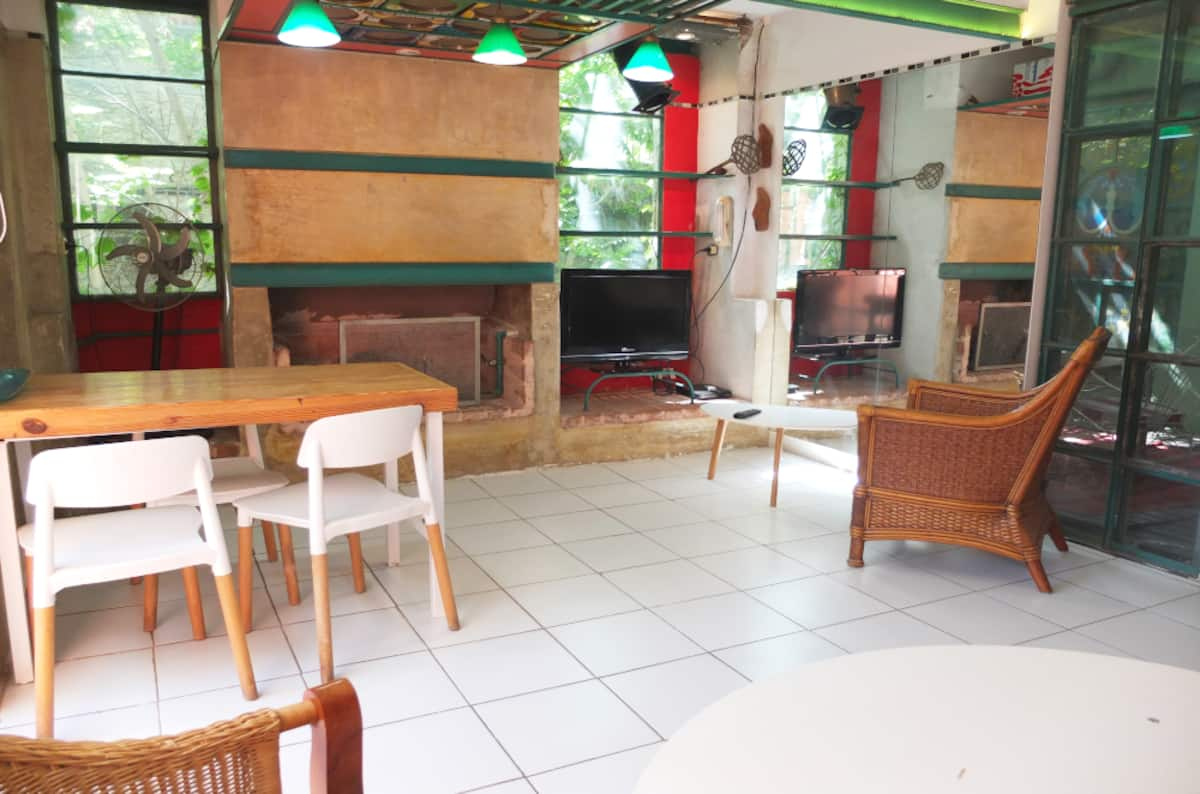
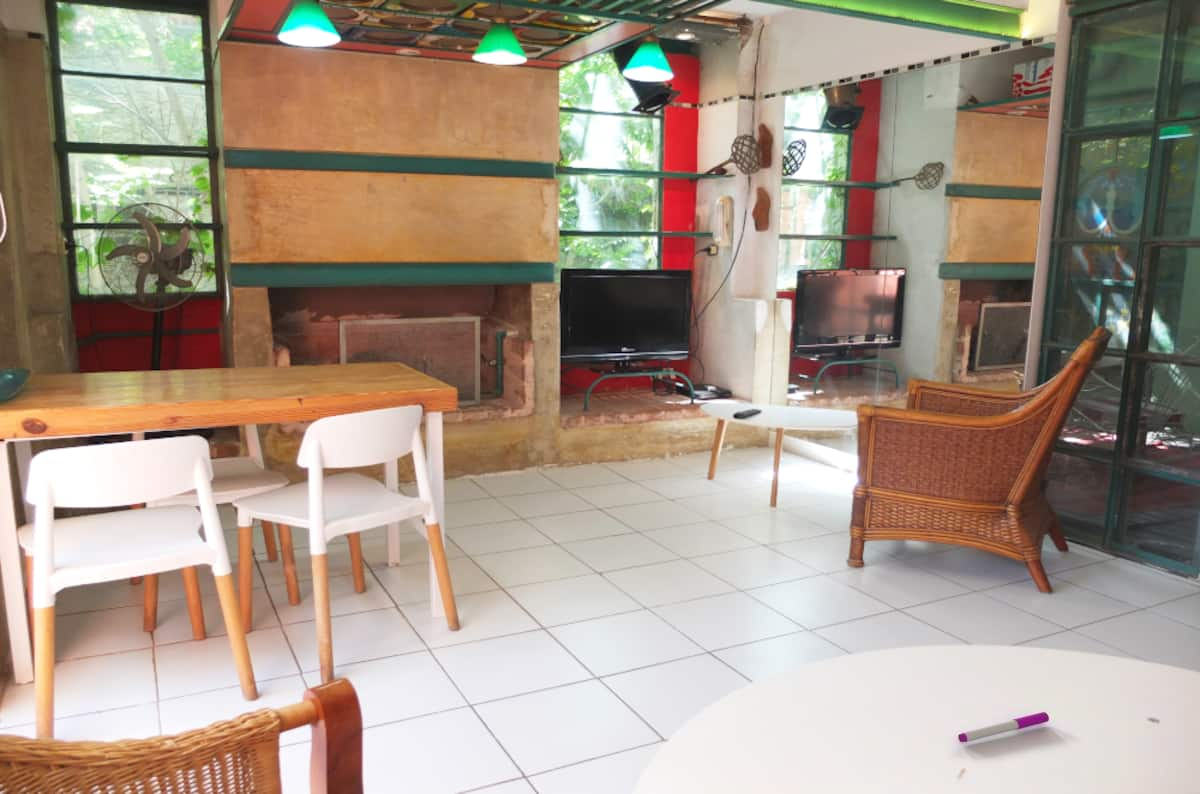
+ pen (1004, 727)
